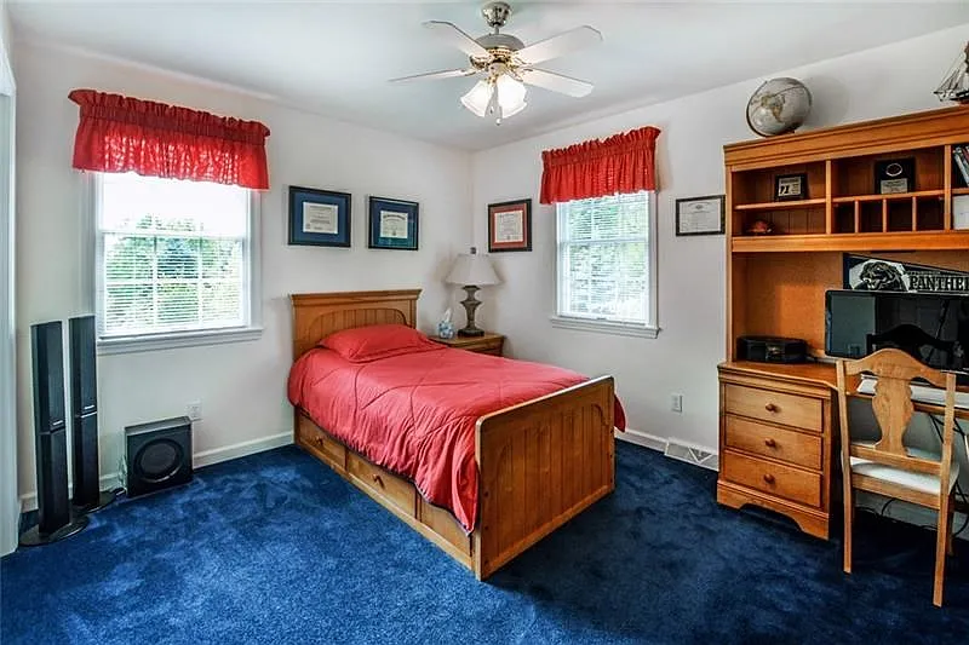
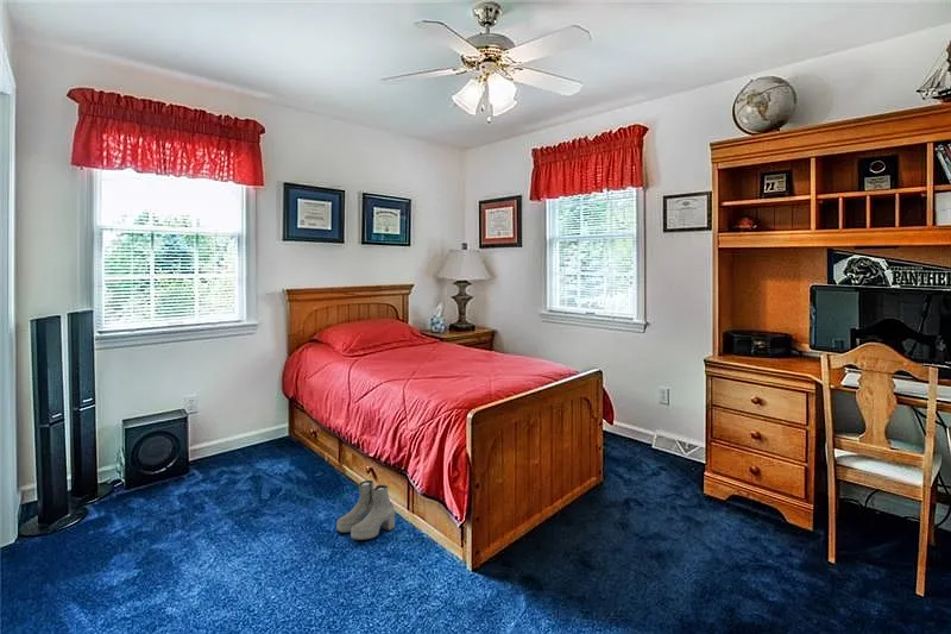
+ boots (366, 508)
